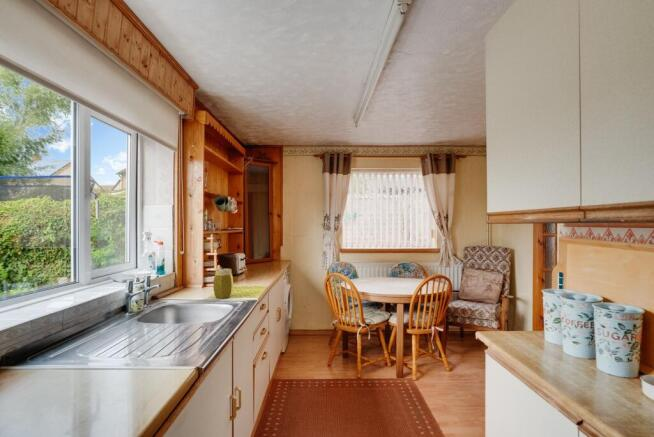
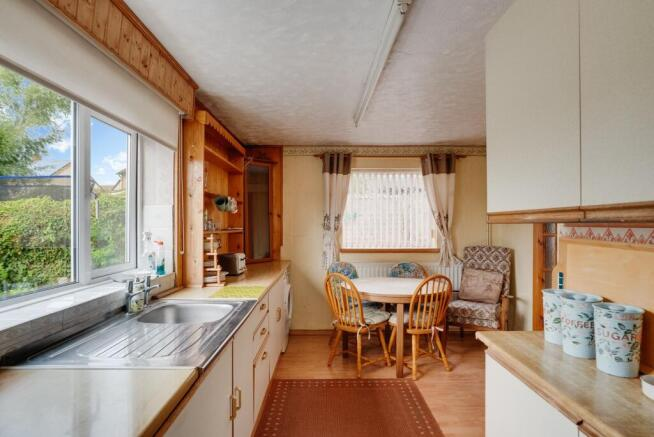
- jar (223, 283)
